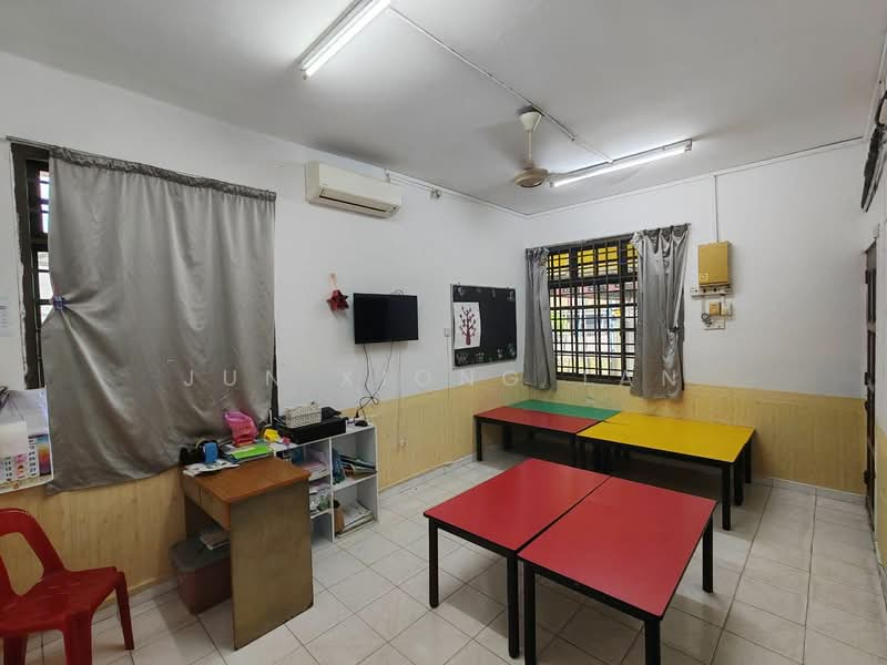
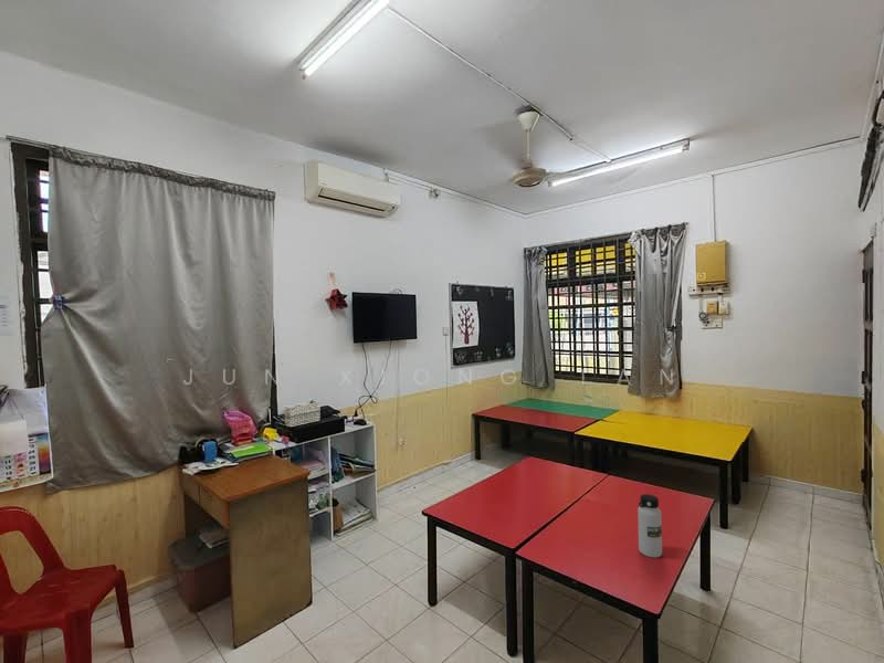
+ water bottle (650, 524)
